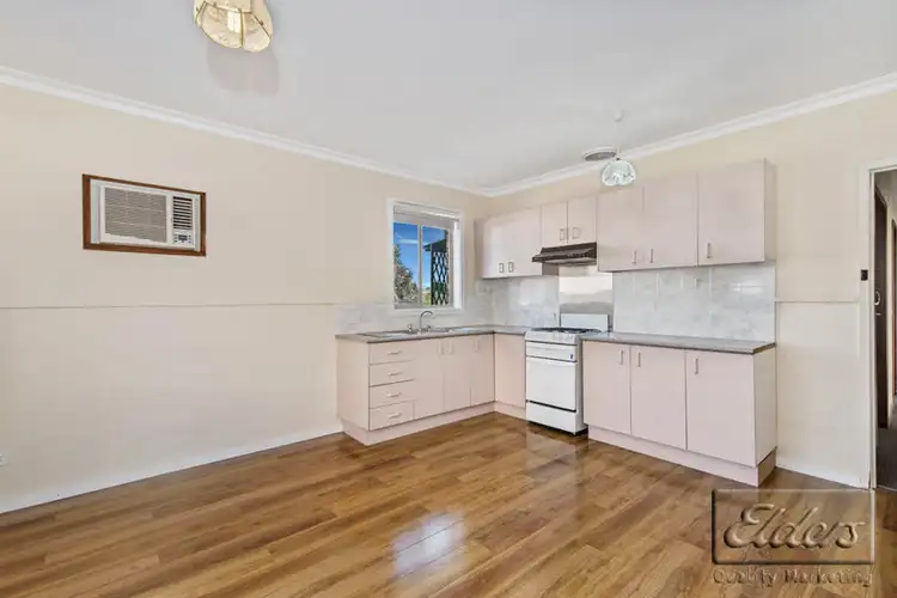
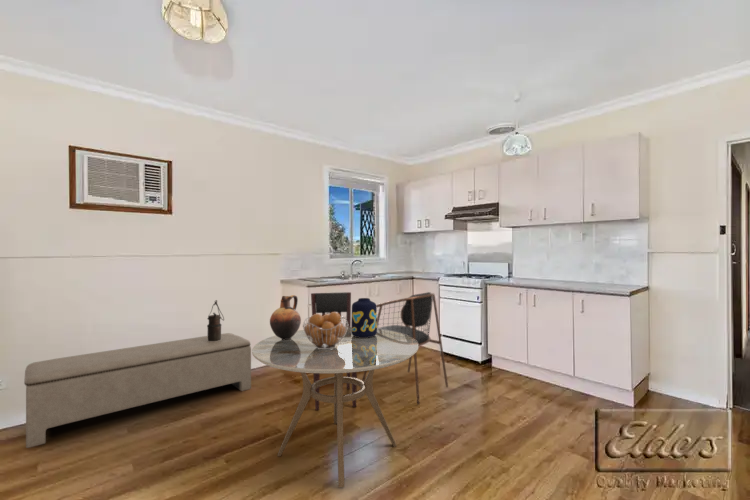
+ bench (151, 376)
+ fruit basket (325, 329)
+ vase (364, 316)
+ dining table (337, 396)
+ dining chair (346, 326)
+ dining chair (404, 334)
+ lantern (215, 319)
+ ceramic pitcher (285, 316)
